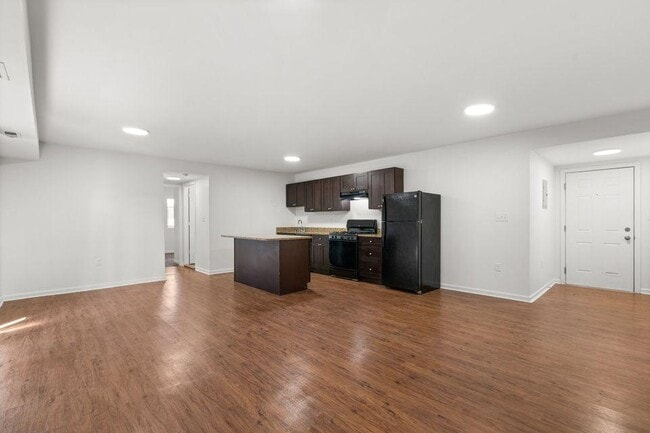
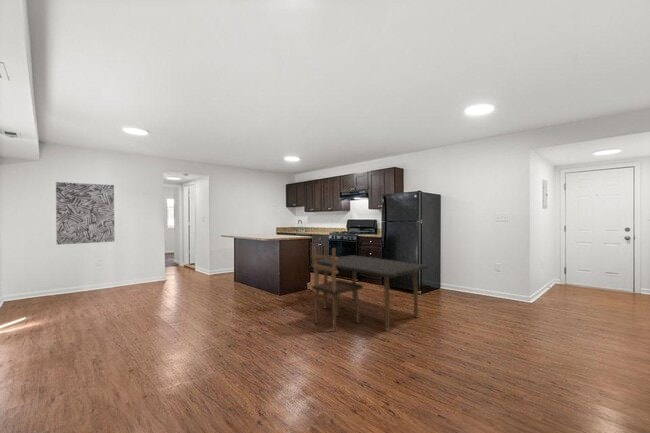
+ dining table (346, 281)
+ wall art (86, 213)
